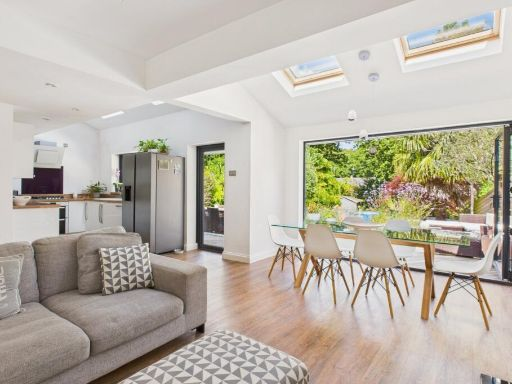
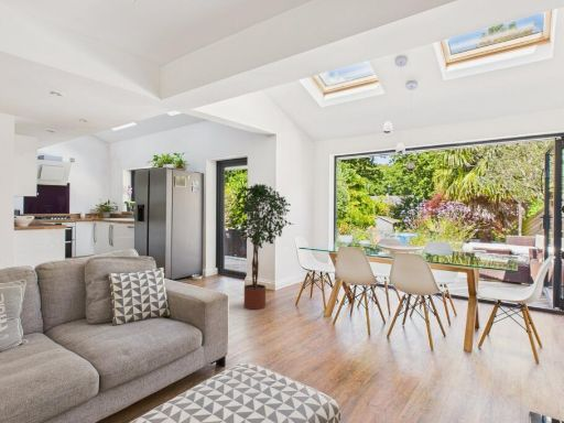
+ potted tree (259, 245)
